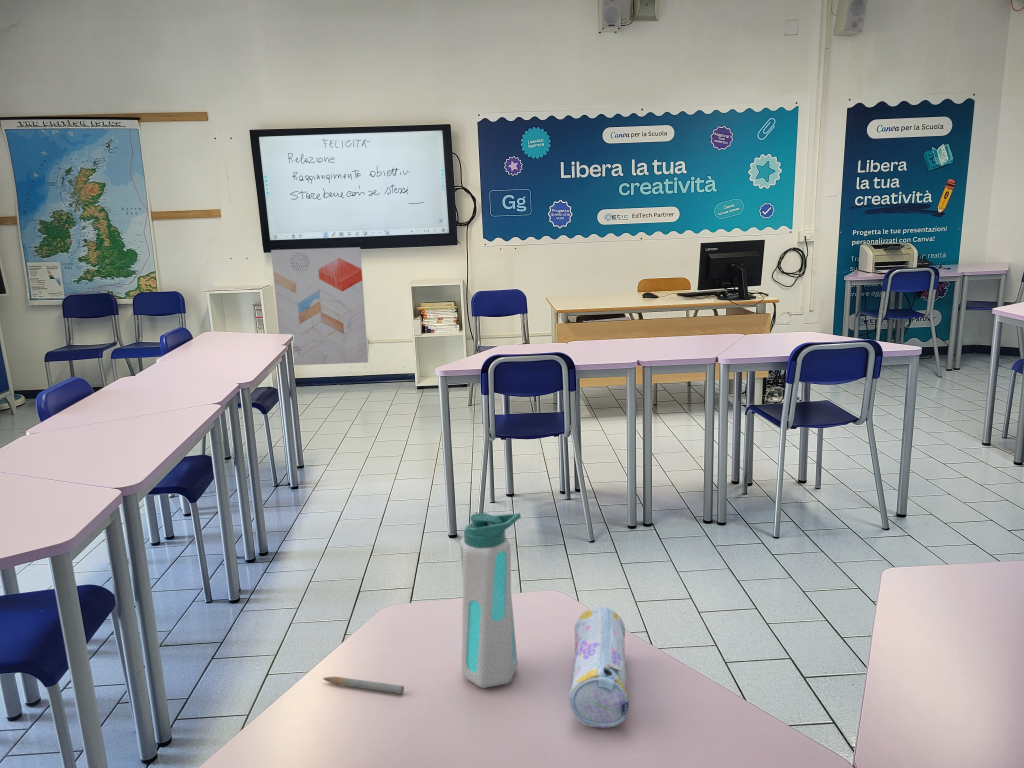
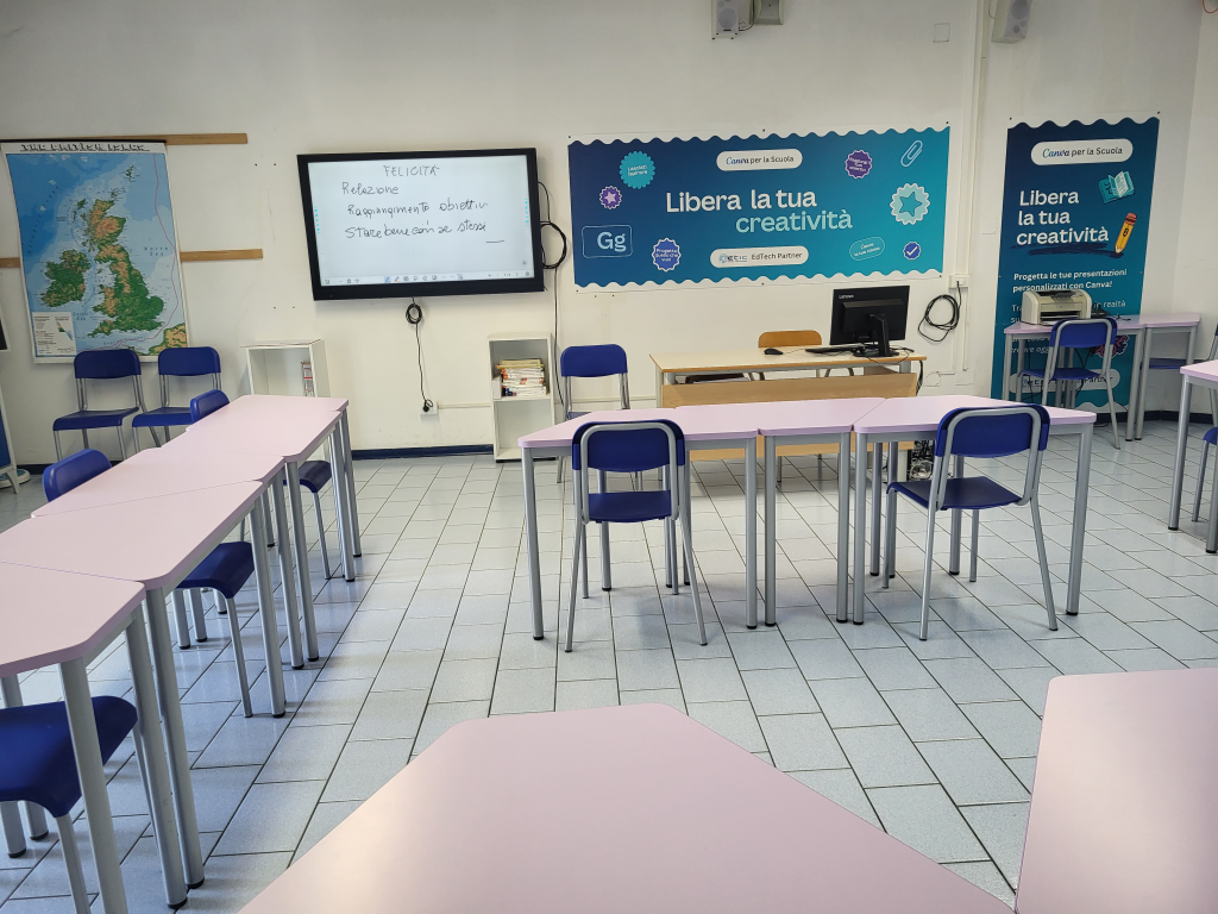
- wall art (320, 307)
- water bottle (491, 596)
- pencil case (599, 662)
- pencil (362, 683)
